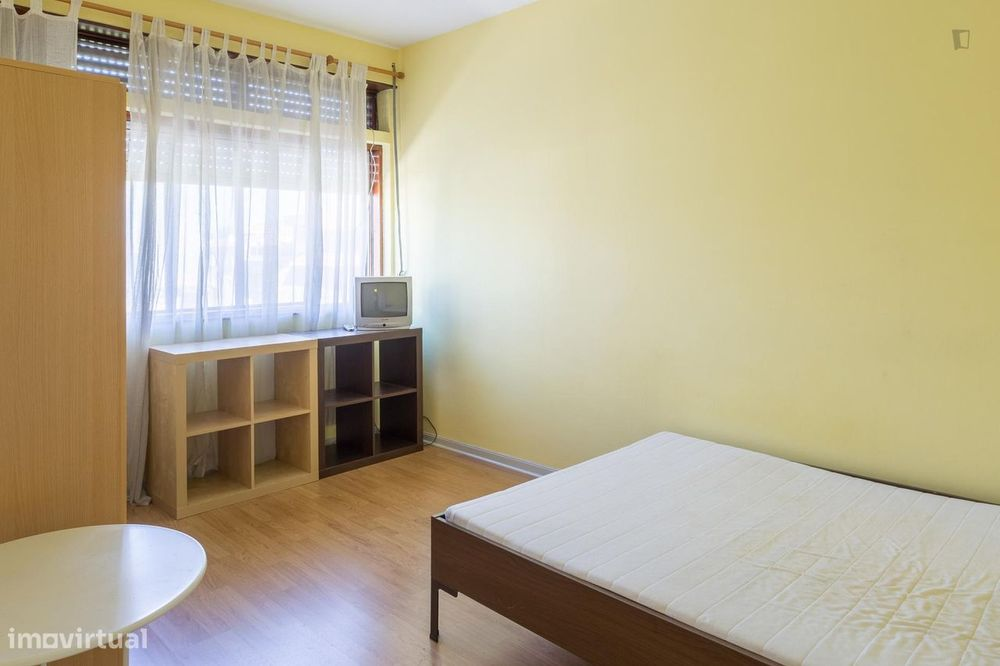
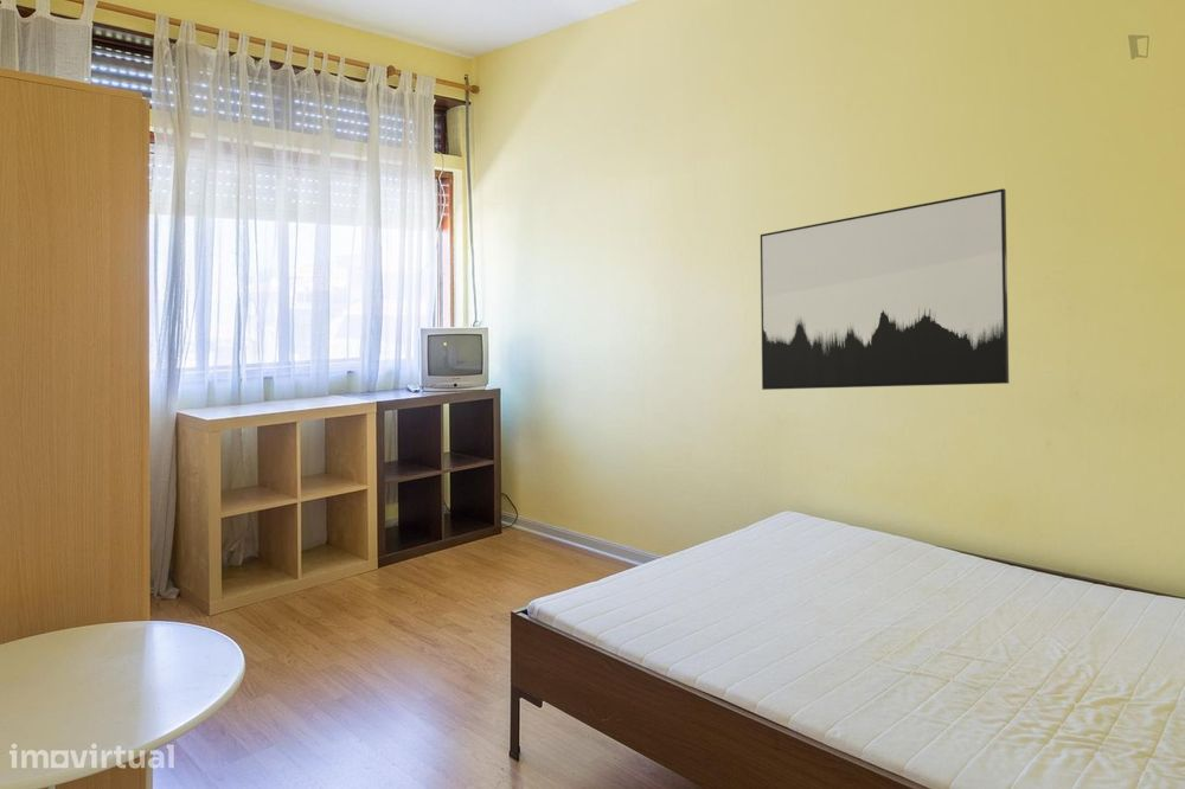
+ wall art (870, 300)
